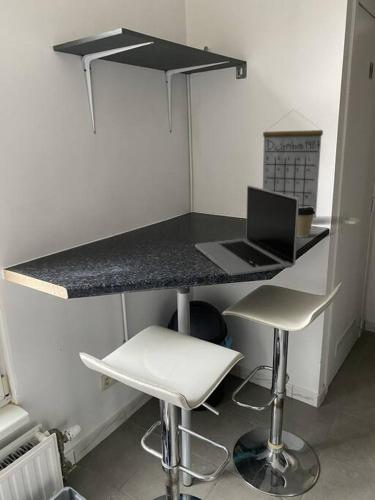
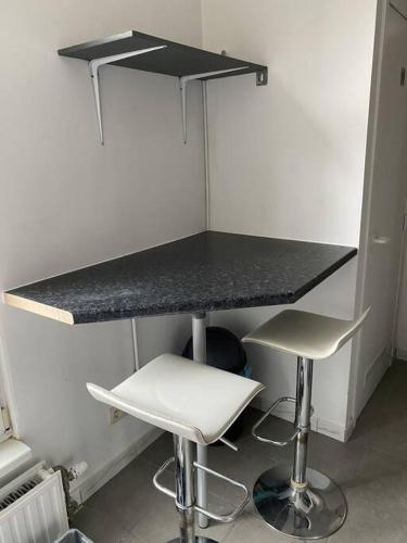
- laptop (246, 226)
- coffee cup (303, 222)
- calendar (290, 164)
